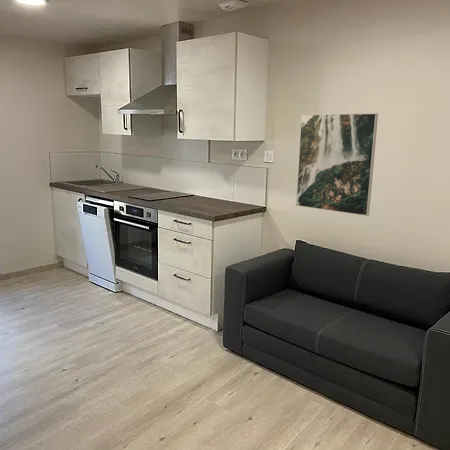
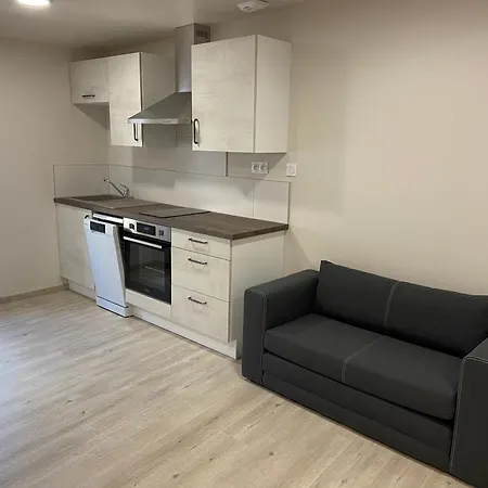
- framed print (333, 163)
